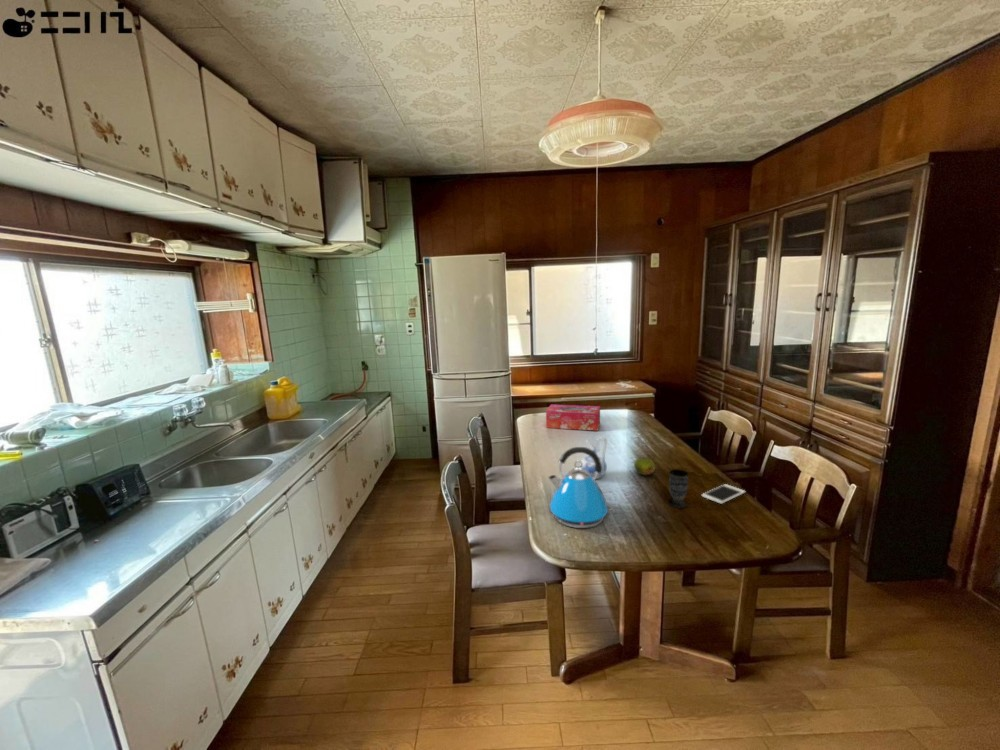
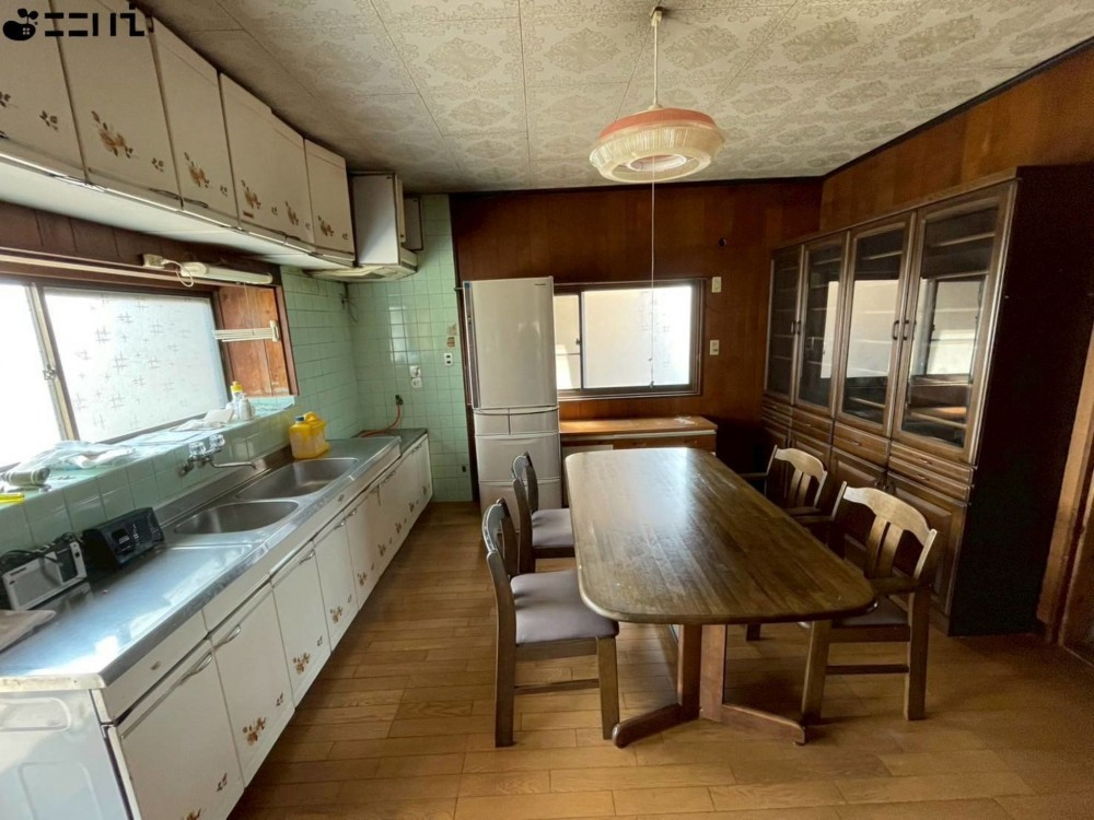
- ceramic pitcher (591, 458)
- cell phone (723, 493)
- kettle (580, 481)
- tissue box (573, 416)
- fruit (644, 465)
- cup (678, 488)
